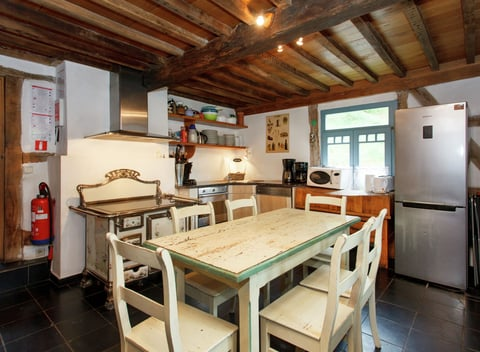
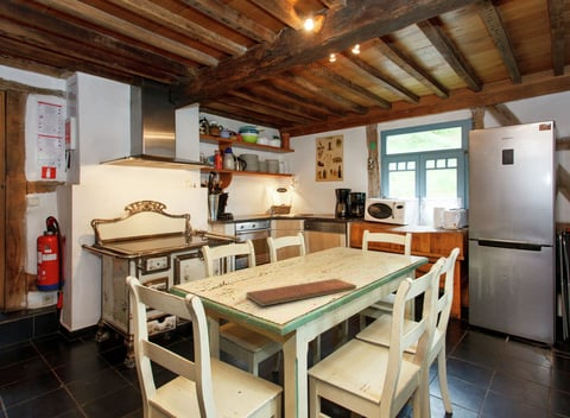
+ chopping board (303, 290)
